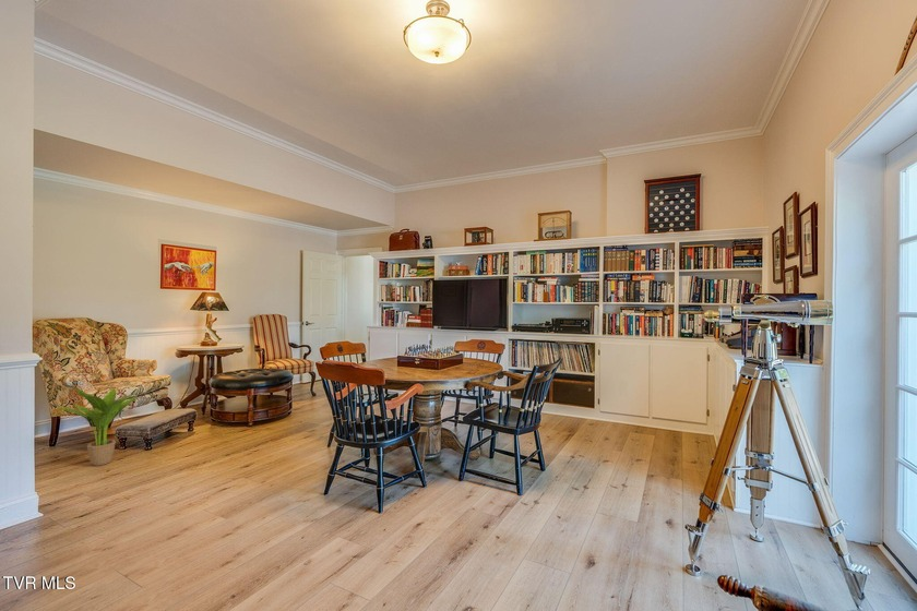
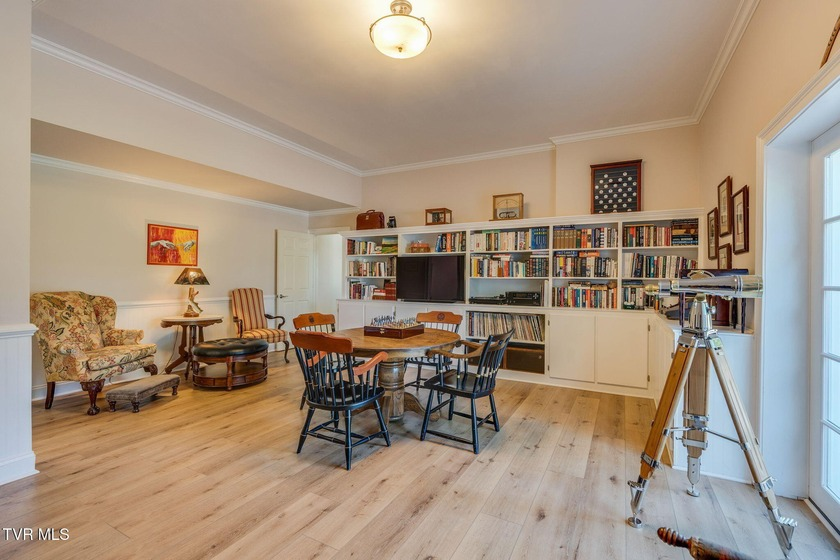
- potted plant (107, 423)
